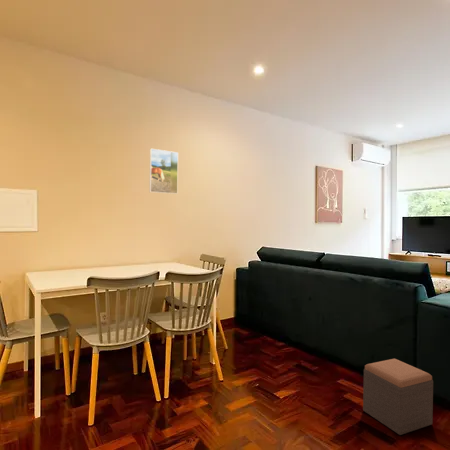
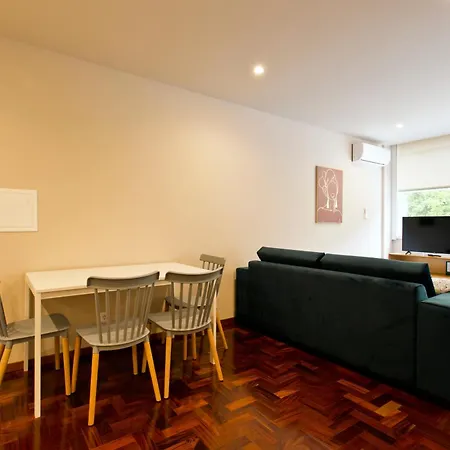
- footstool (396, 392)
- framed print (164, 171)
